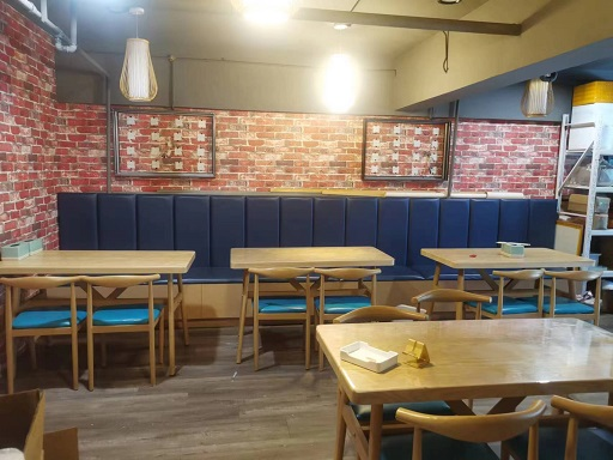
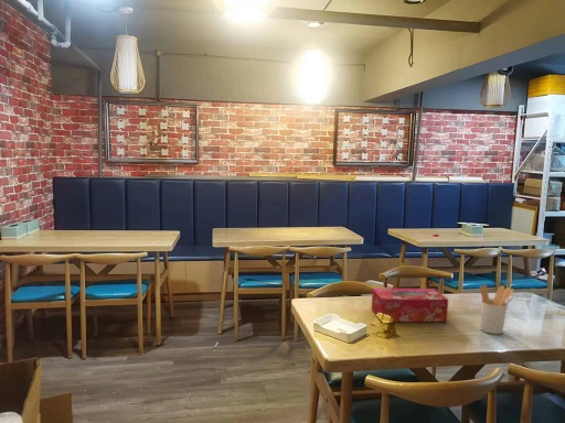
+ utensil holder (497, 307)
+ tissue box (408, 304)
